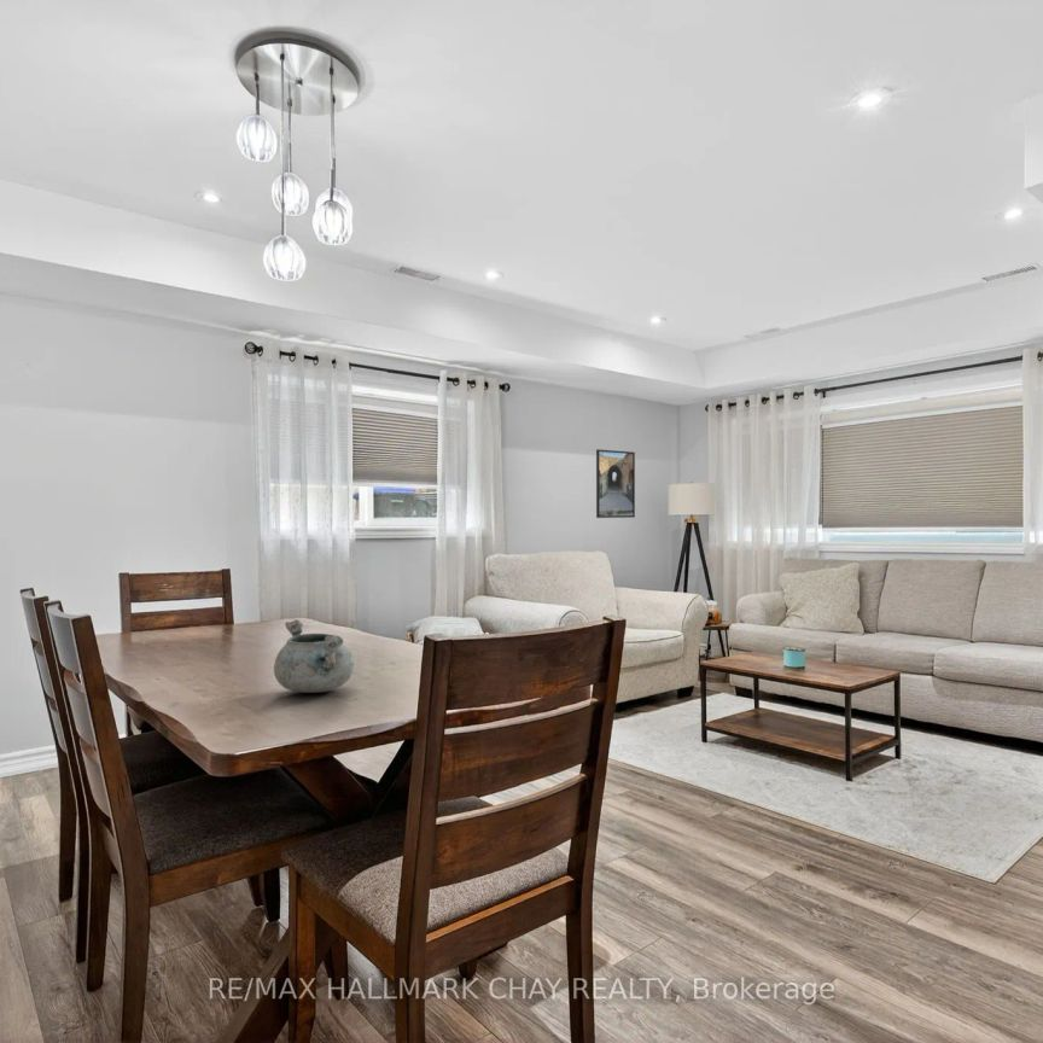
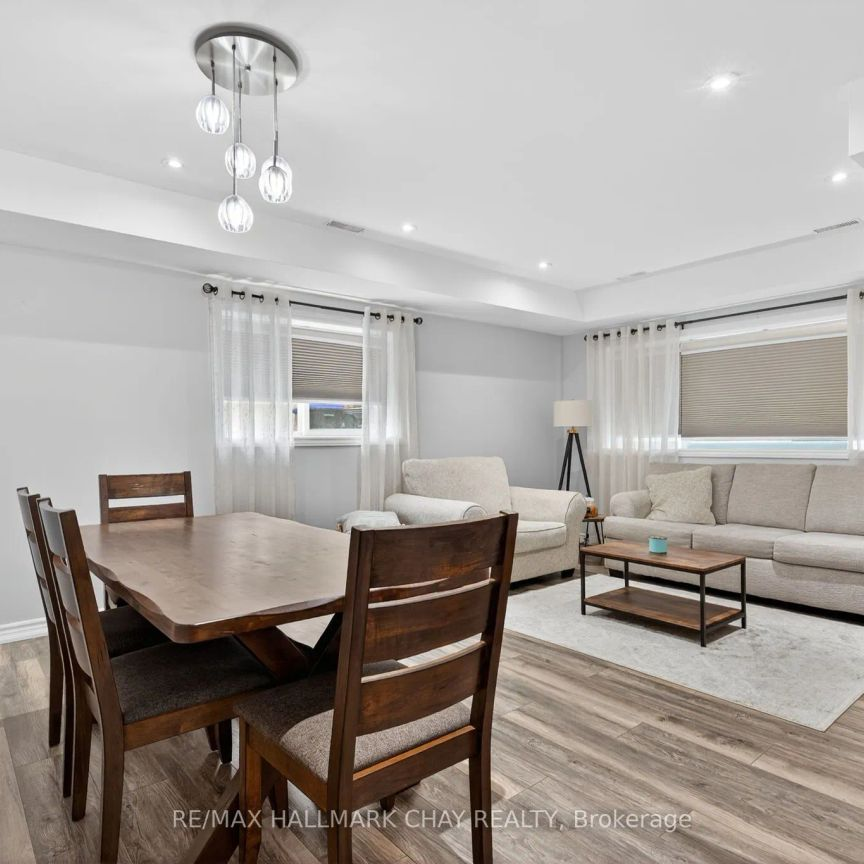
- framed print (616, 484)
- decorative bowl (315, 658)
